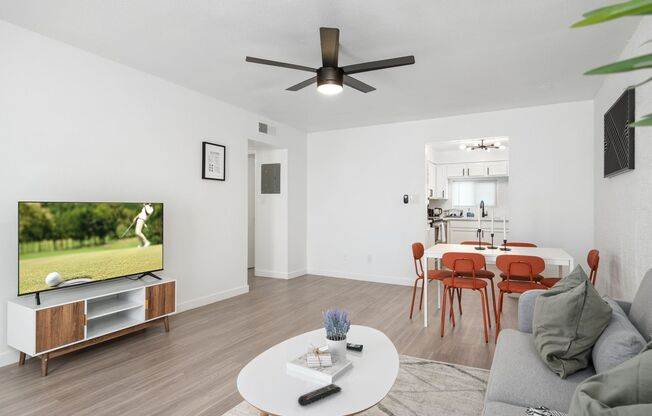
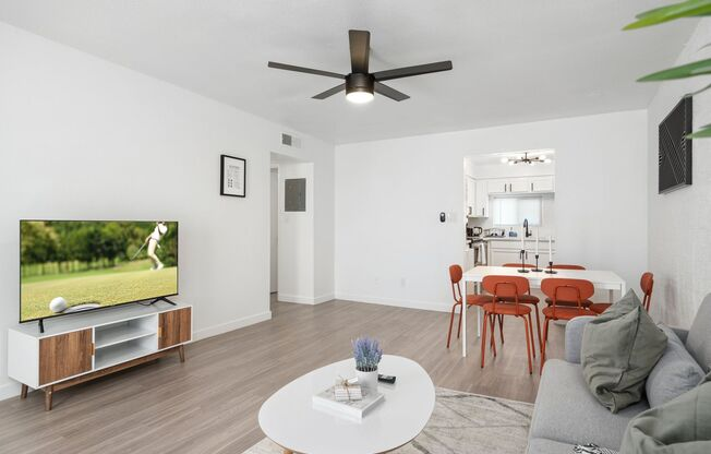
- remote control (320, 393)
